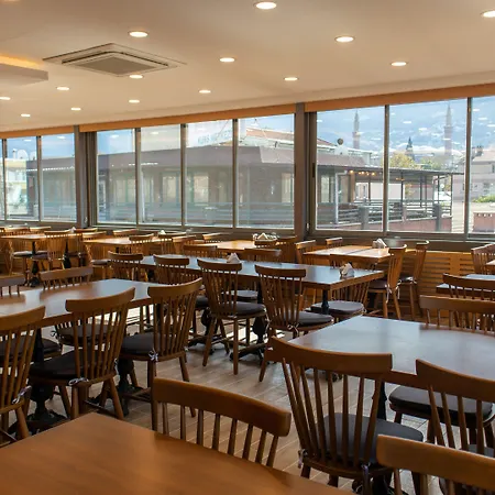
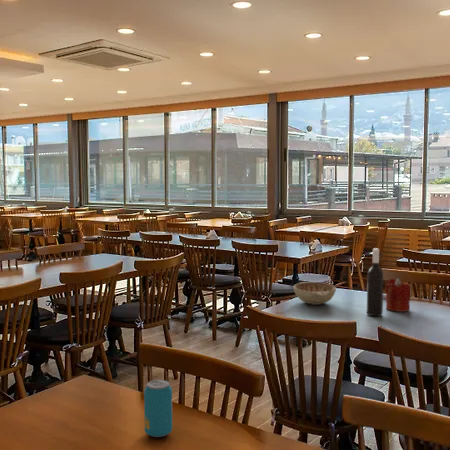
+ wine bottle (375, 281)
+ beverage can (158, 408)
+ candle (397, 293)
+ decorative bowl (314, 294)
